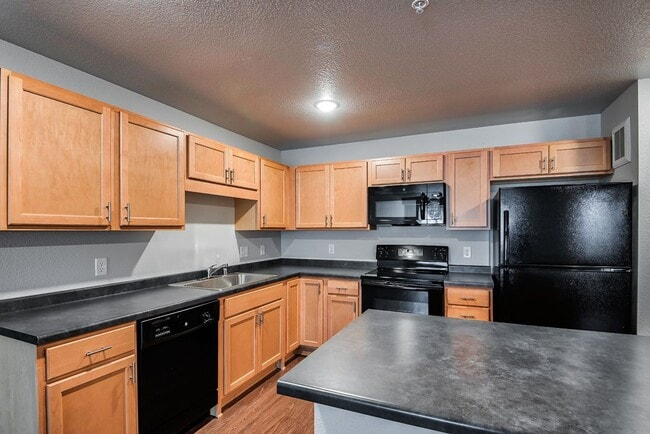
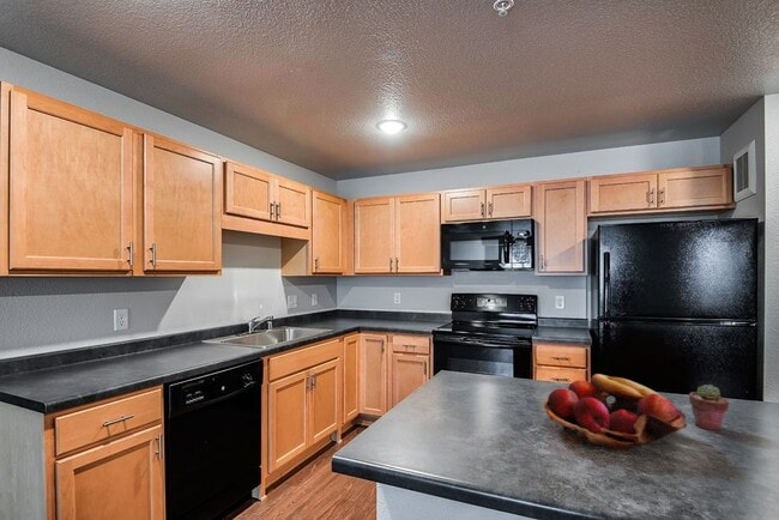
+ fruit basket (610, 406)
+ potted succulent (708, 405)
